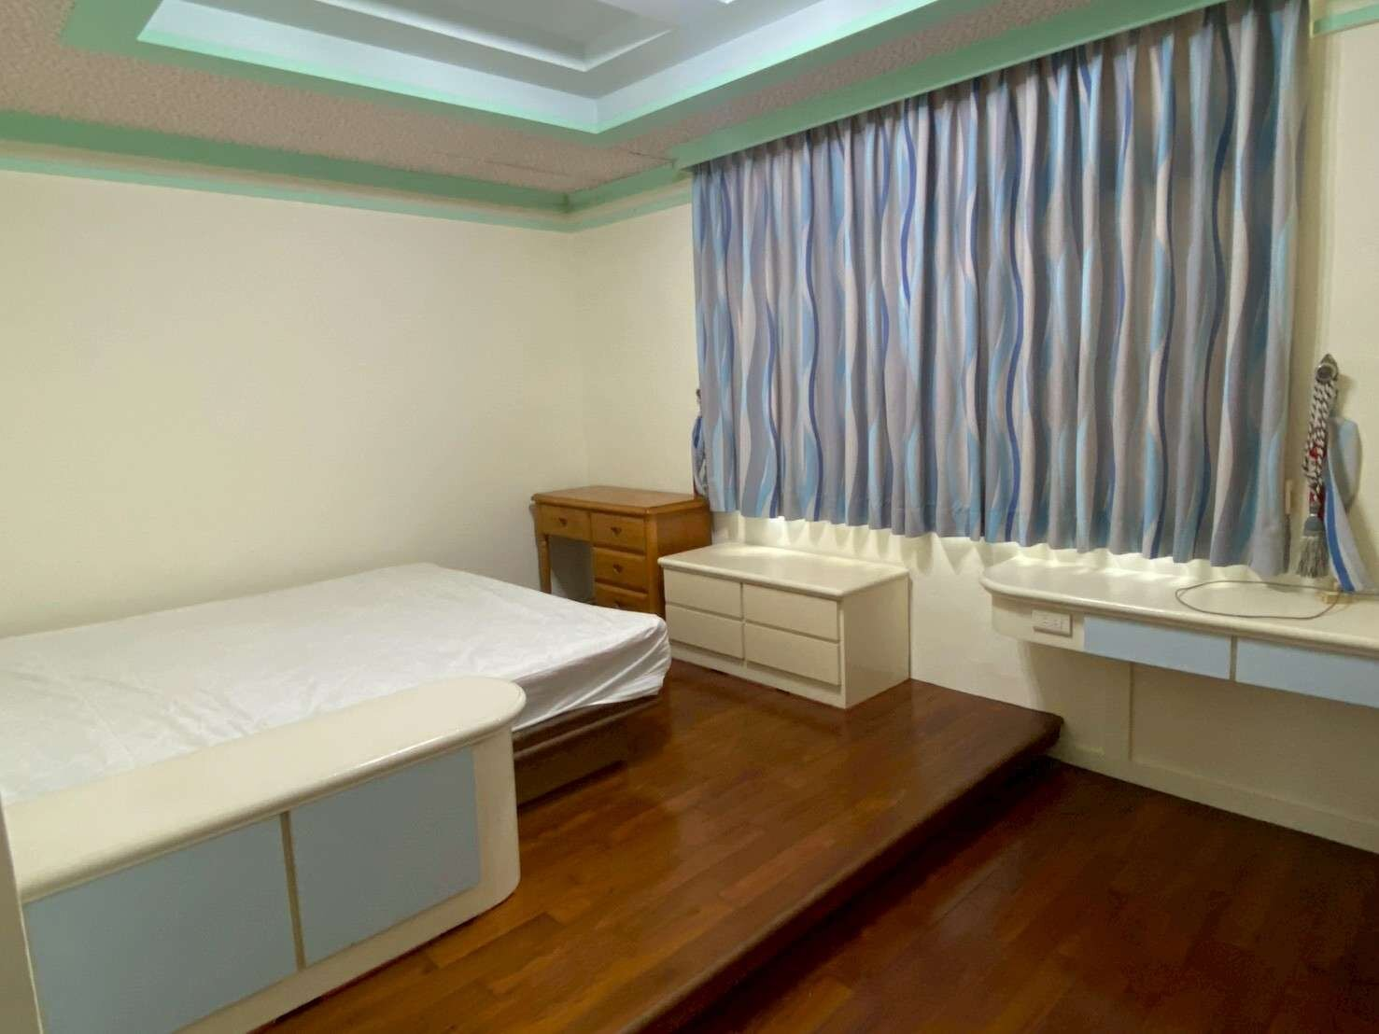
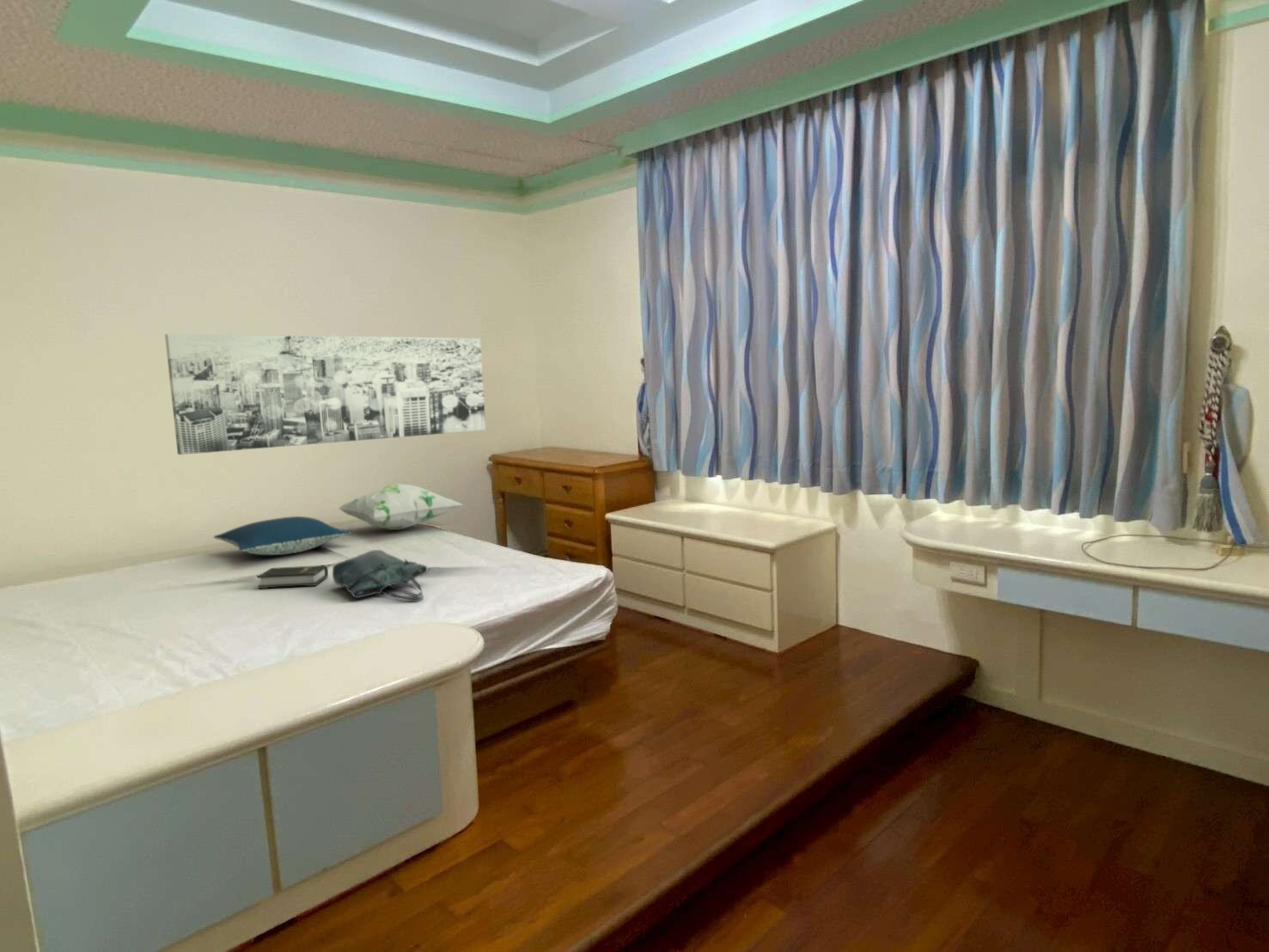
+ hardback book (294, 576)
+ wall art (347, 388)
+ decorative pillow (400, 506)
+ pillow (281, 534)
+ tote bag (387, 575)
